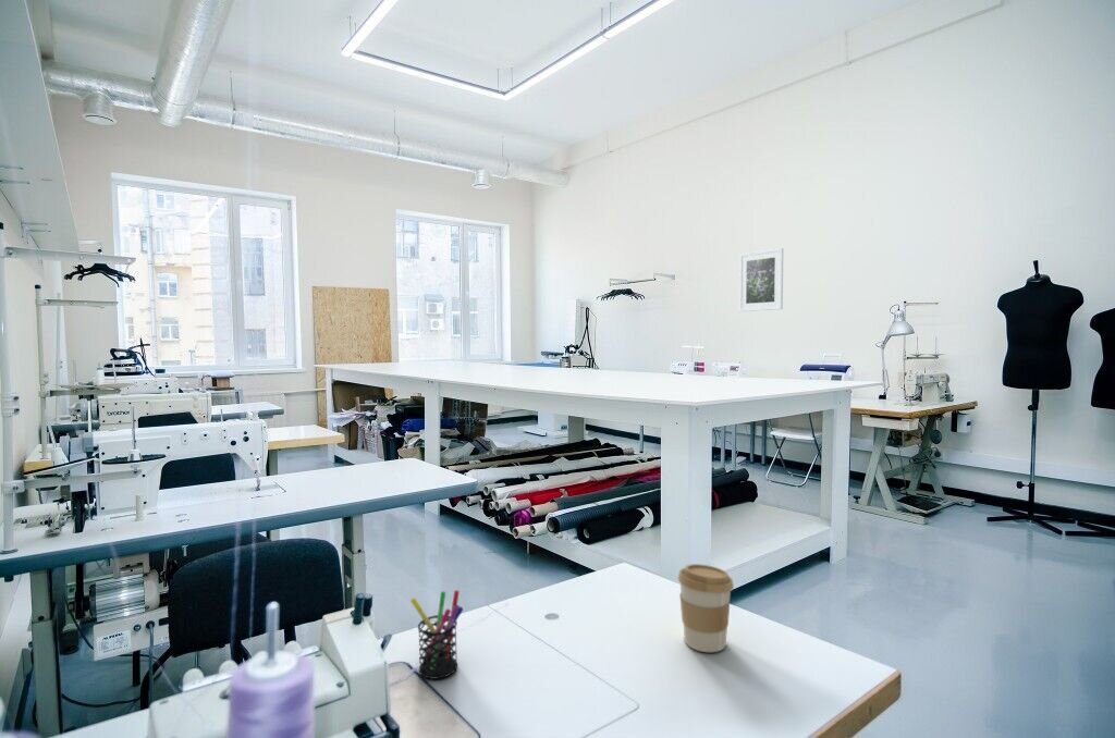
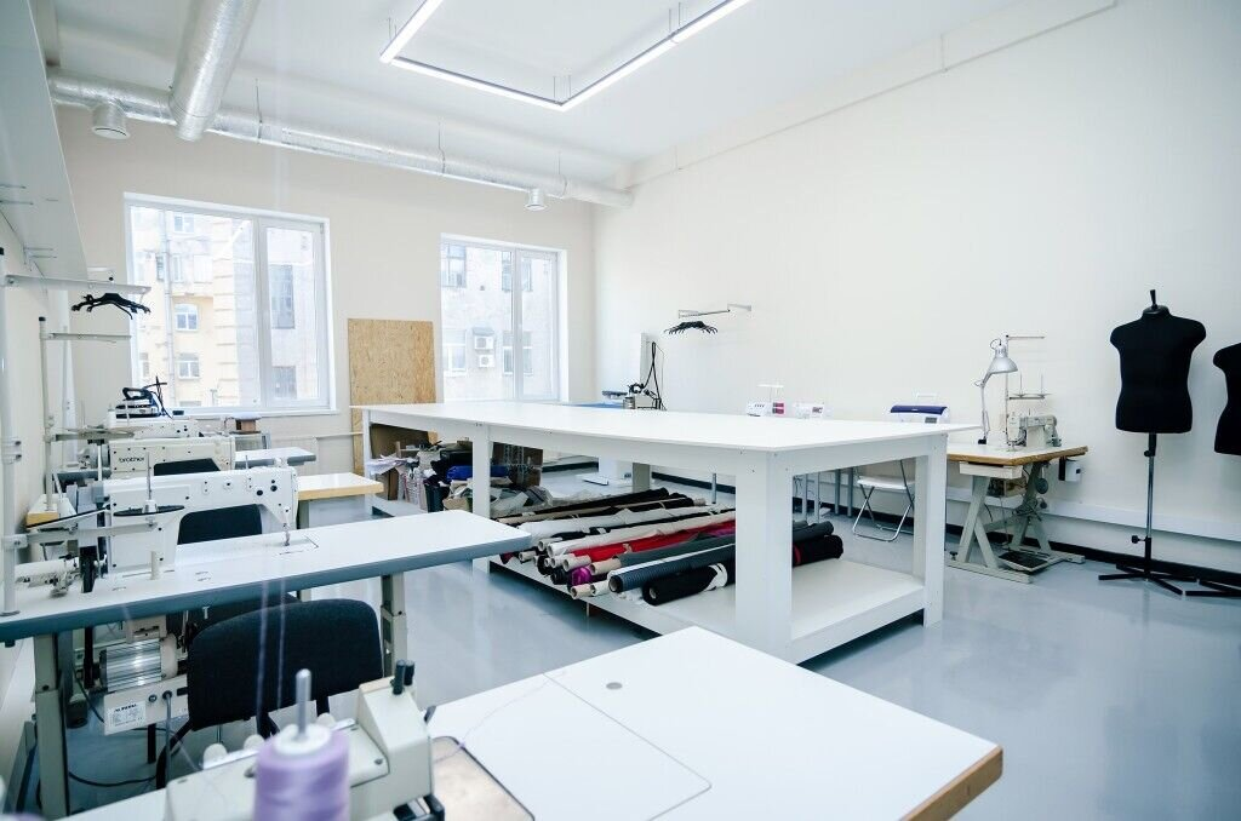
- coffee cup (704, 604)
- pen holder (440, 627)
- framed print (760, 281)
